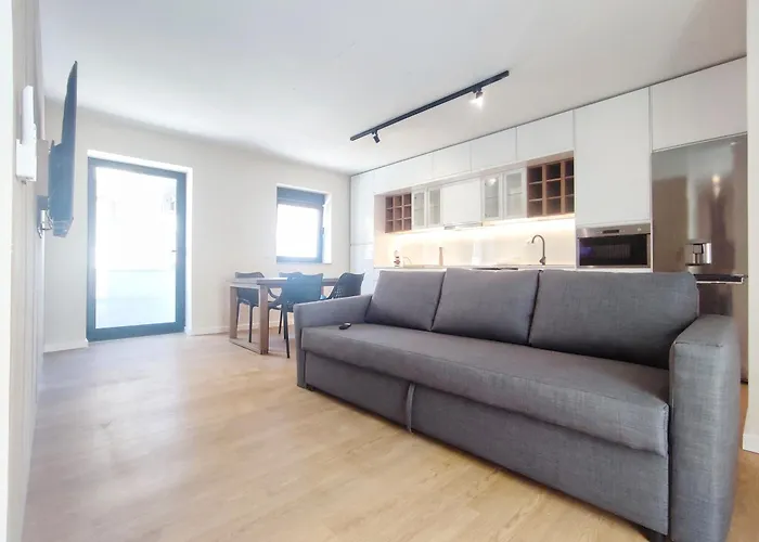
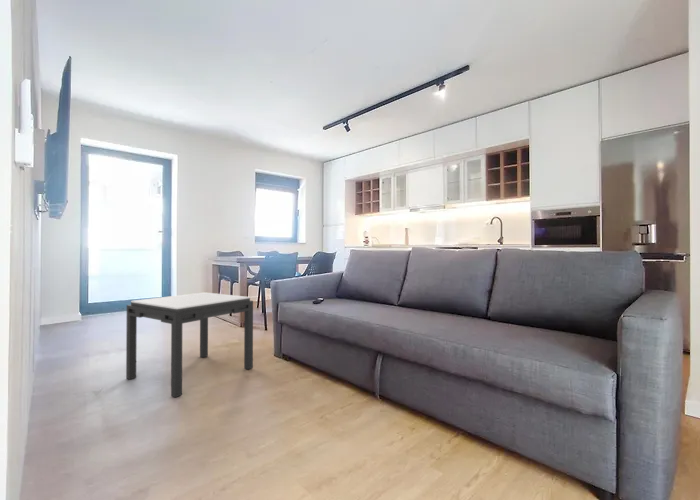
+ side table (200, 335)
